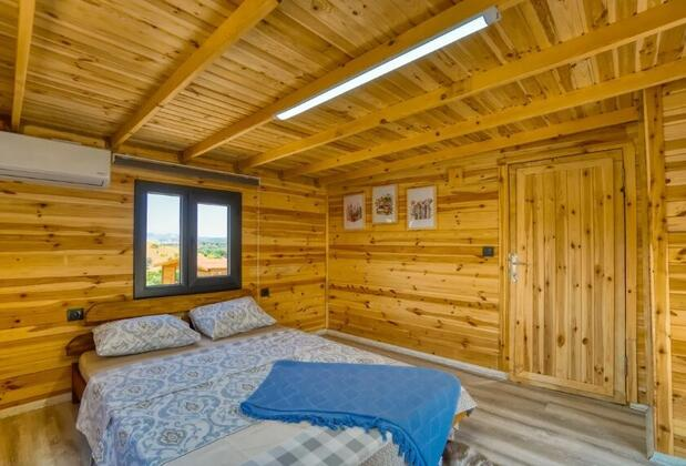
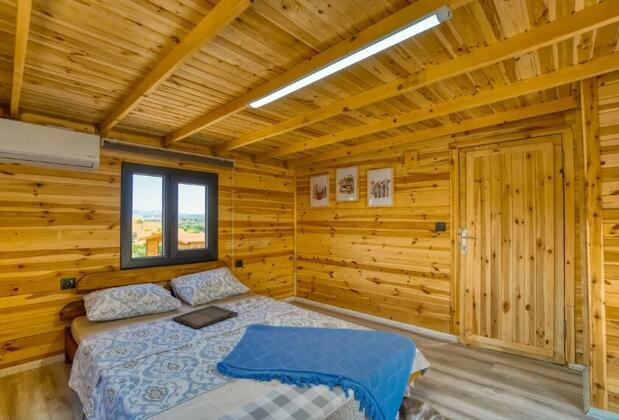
+ serving tray (205, 315)
